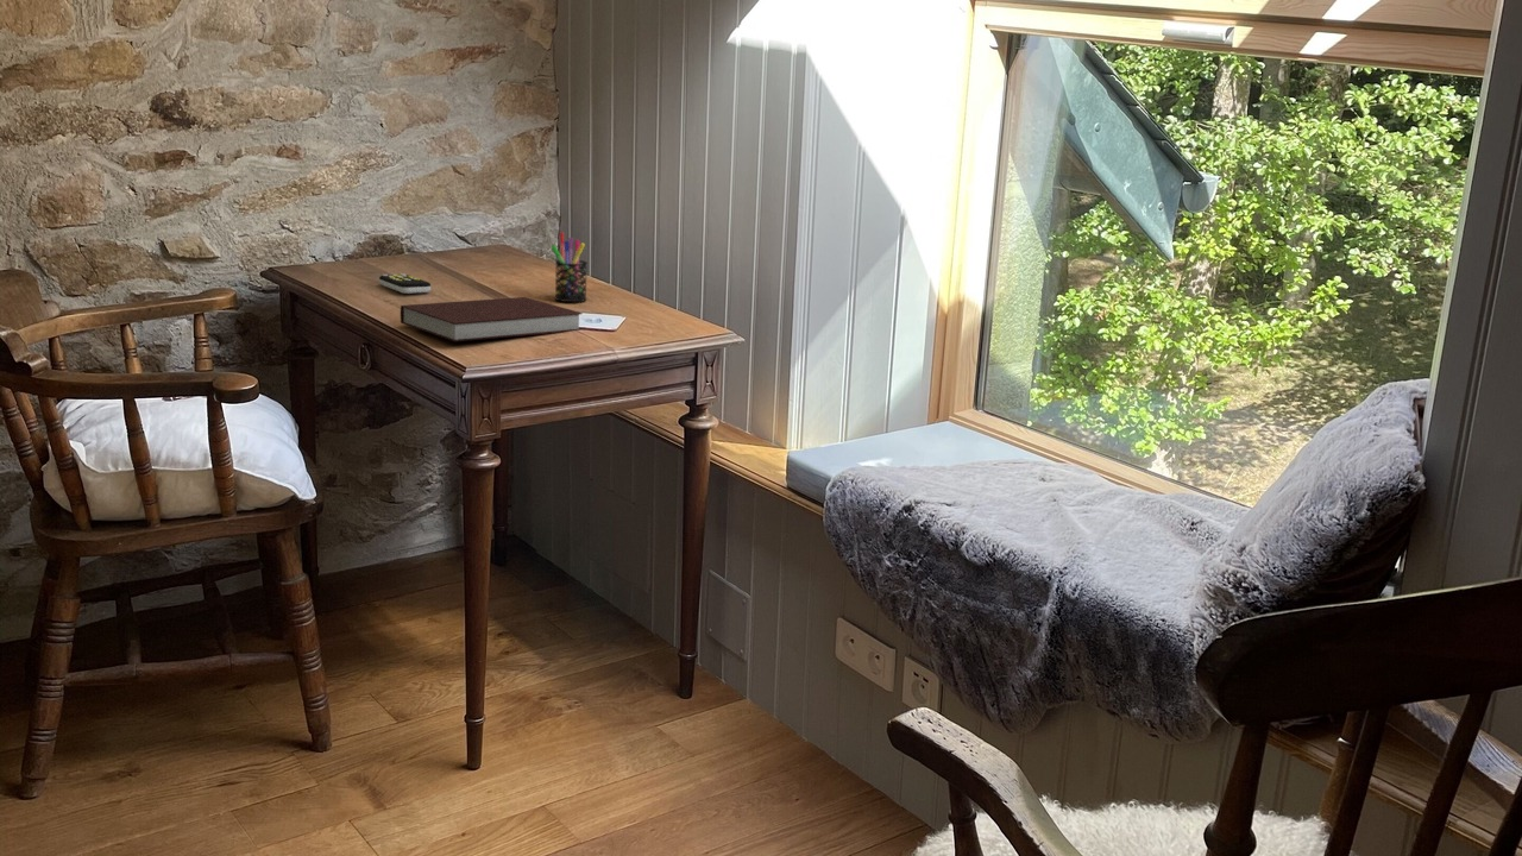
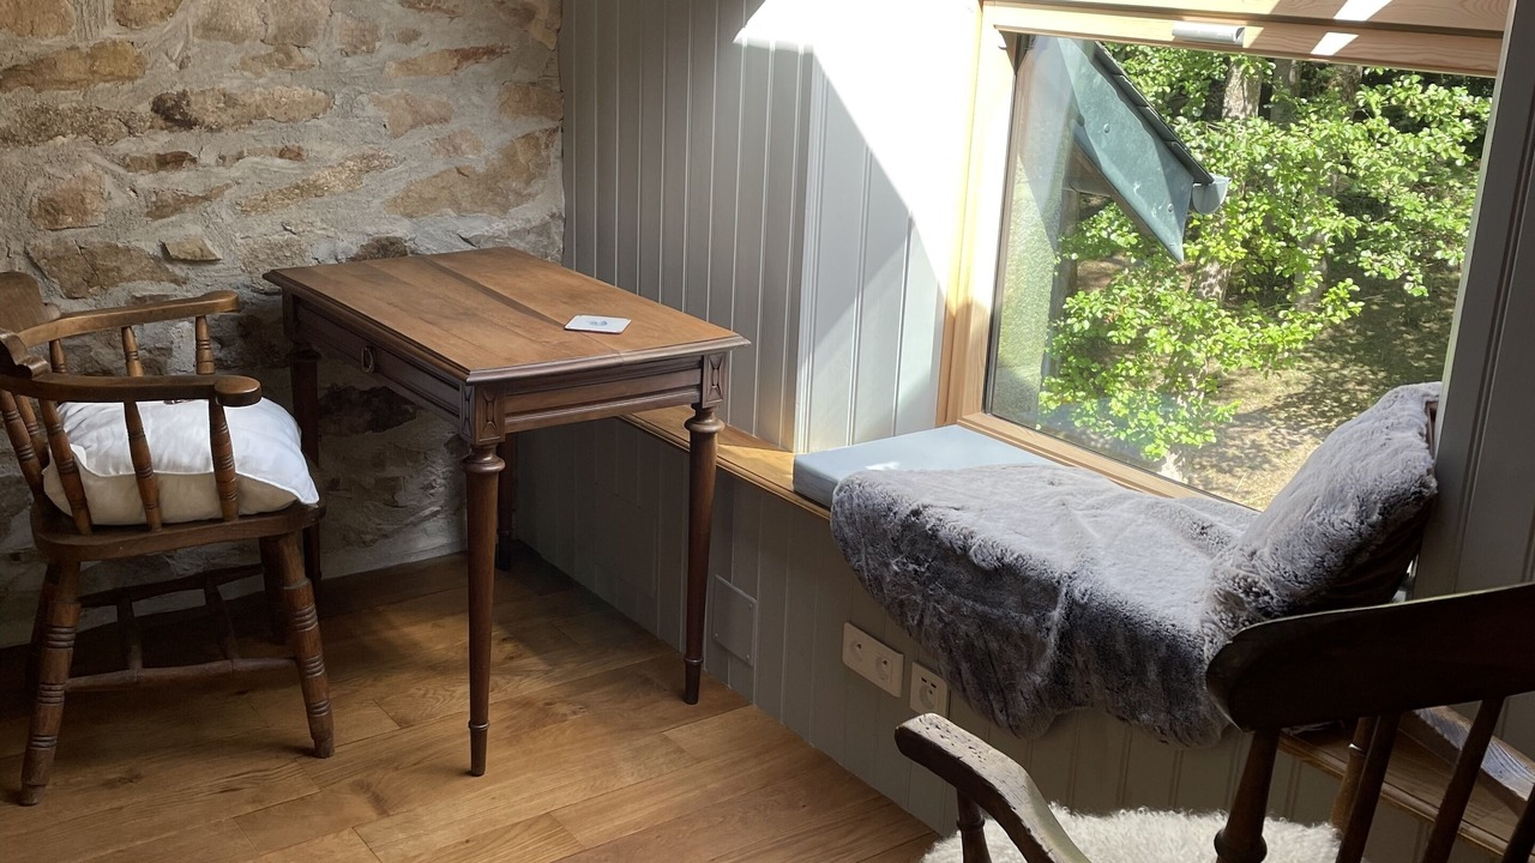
- notebook (491, 317)
- remote control (404, 283)
- pen holder (567, 266)
